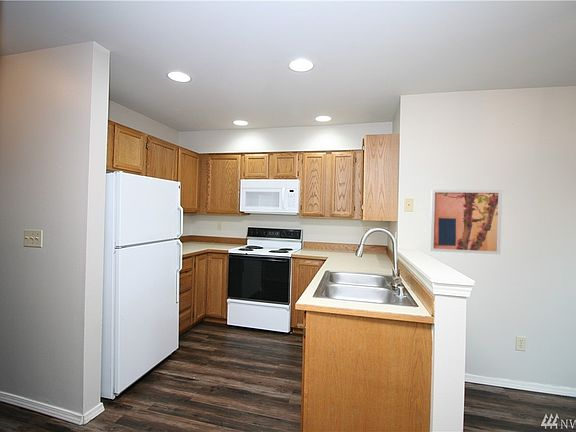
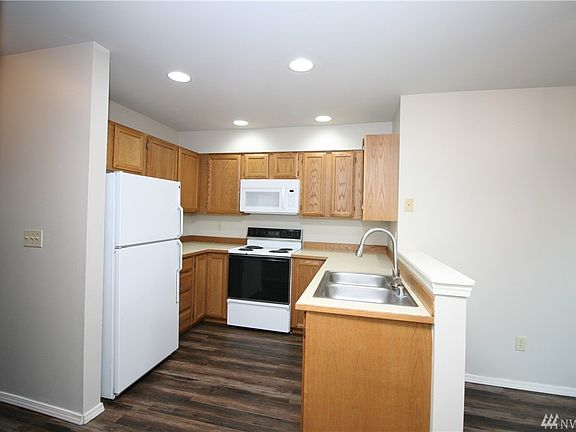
- wall art (464, 221)
